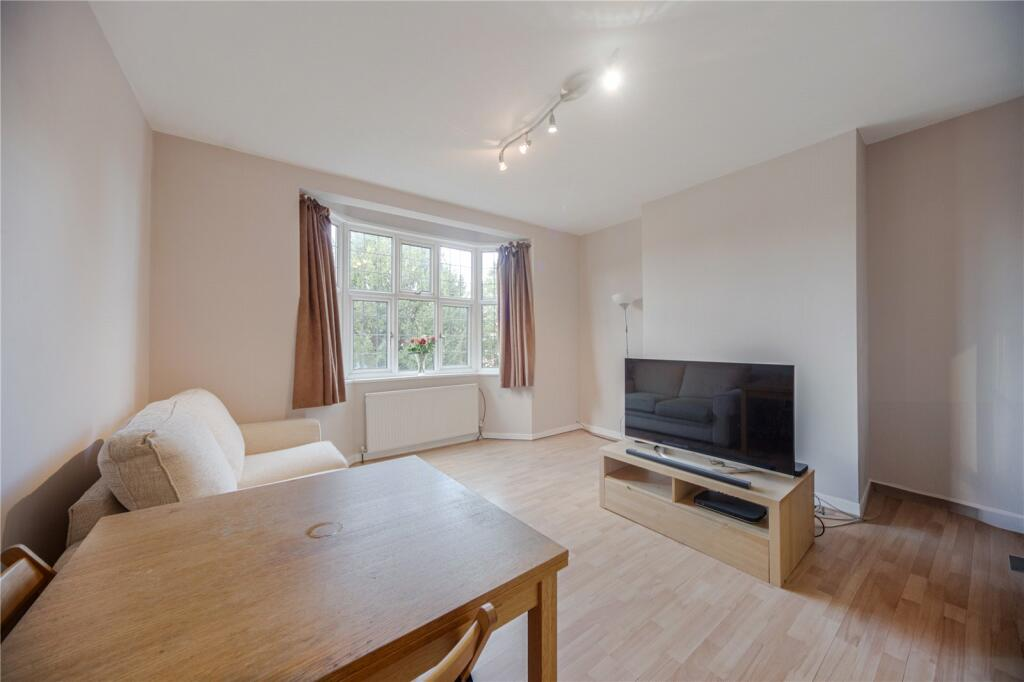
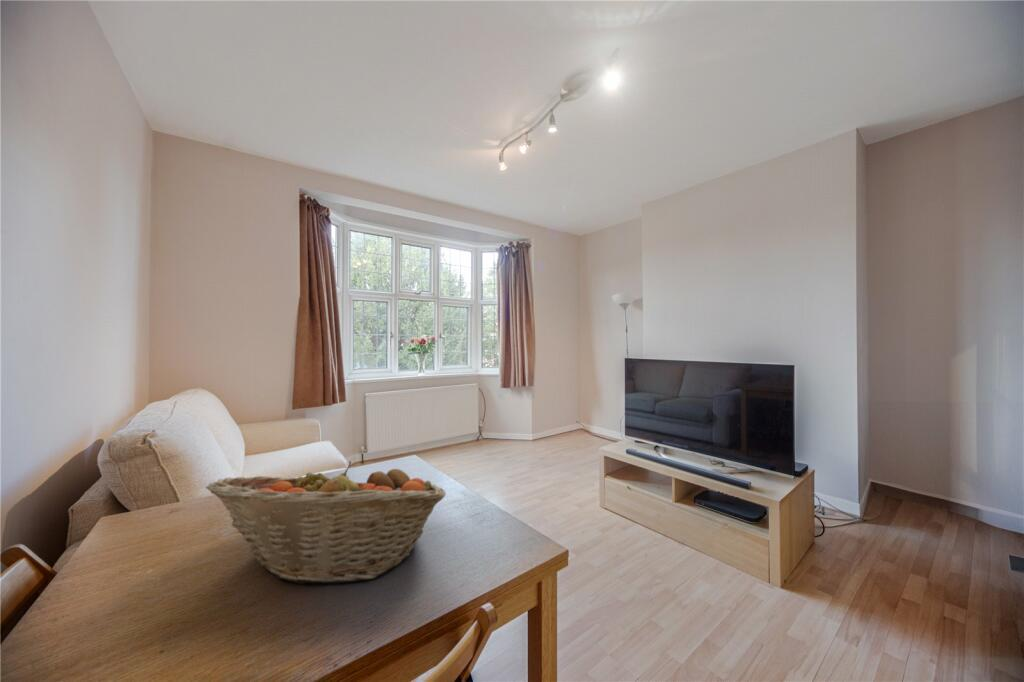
+ fruit basket (335, 505)
